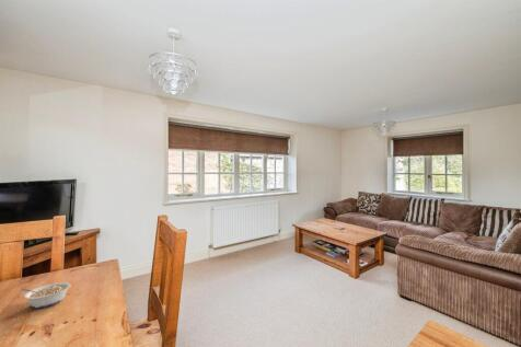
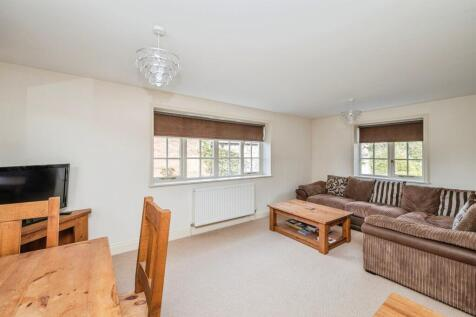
- legume (46, 294)
